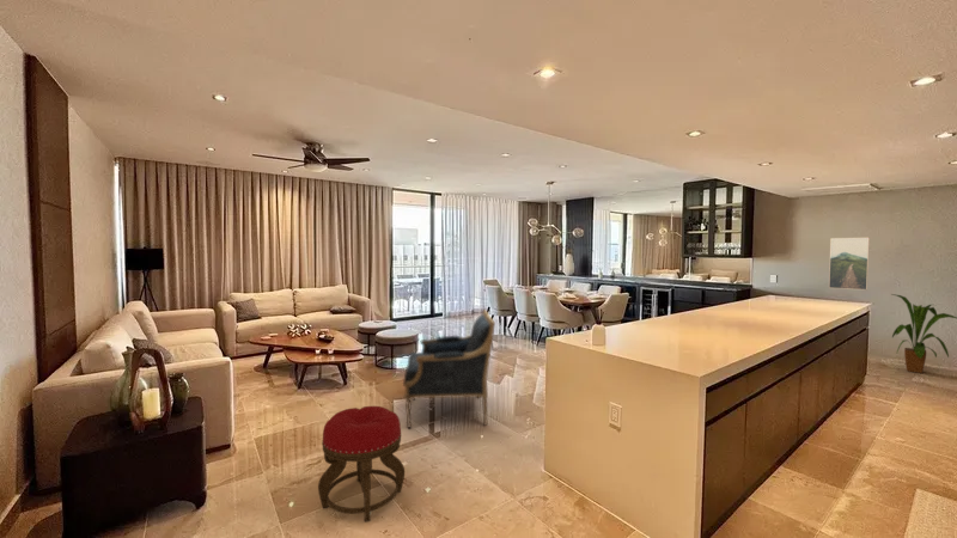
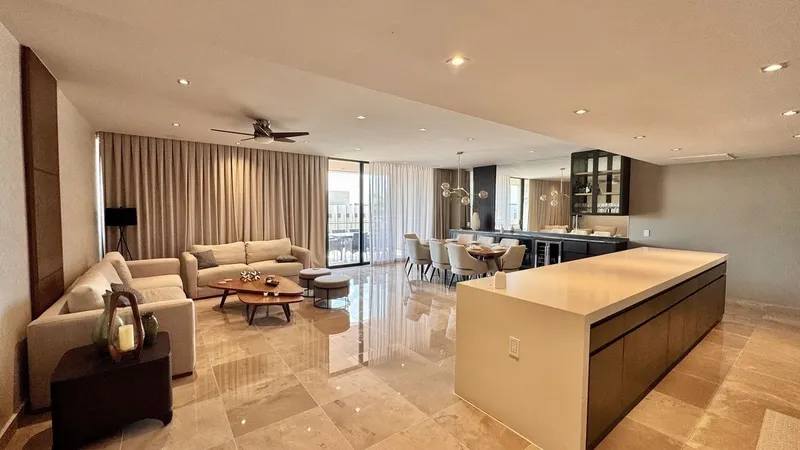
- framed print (848, 263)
- stool (362, 457)
- house plant (926, 335)
- armchair (447, 363)
